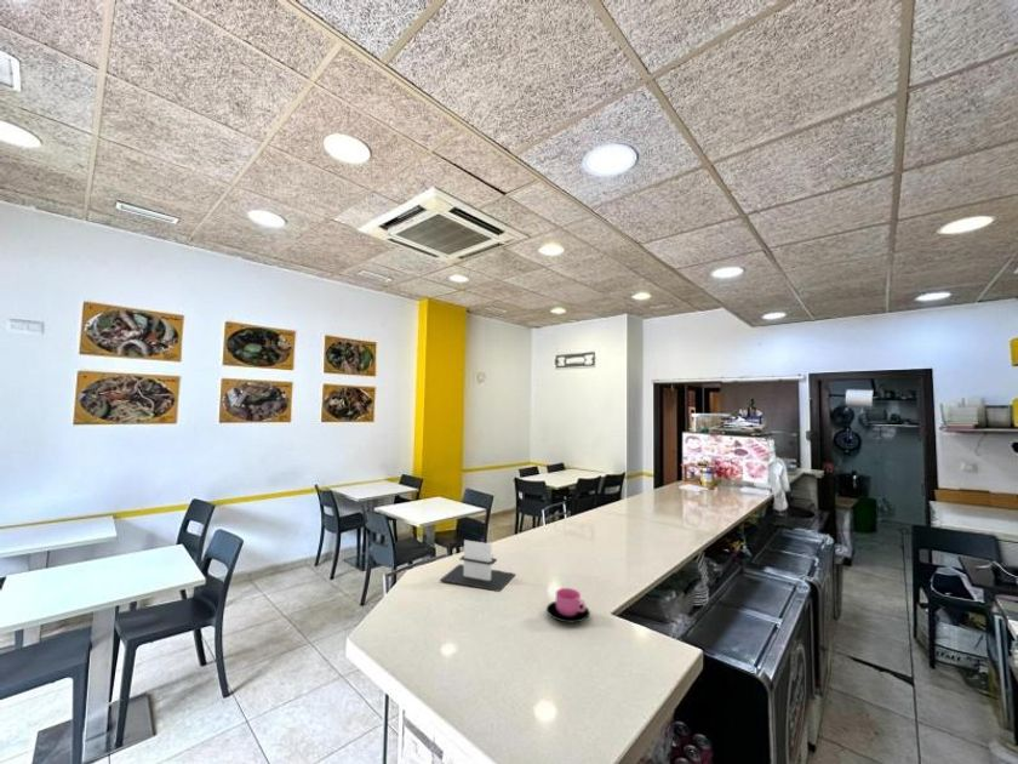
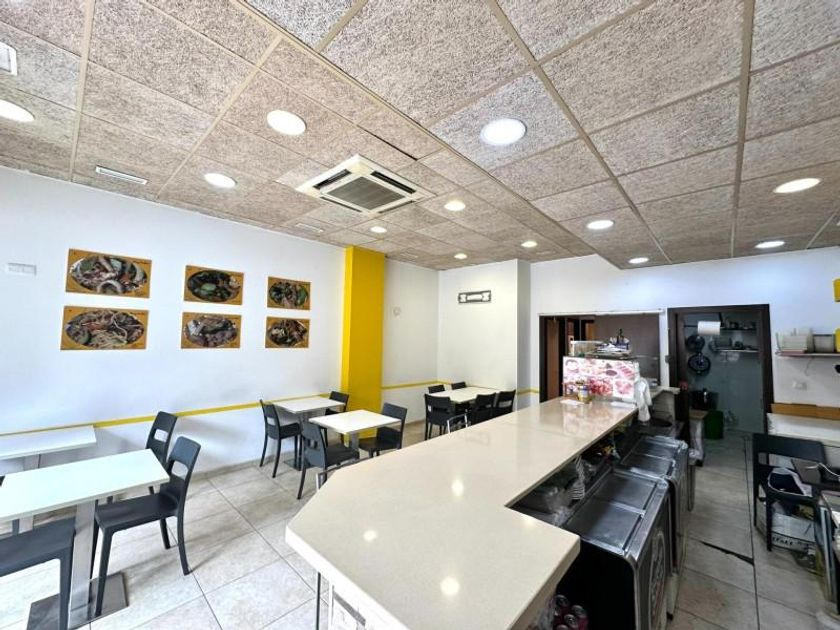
- cup (567, 604)
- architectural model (477, 559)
